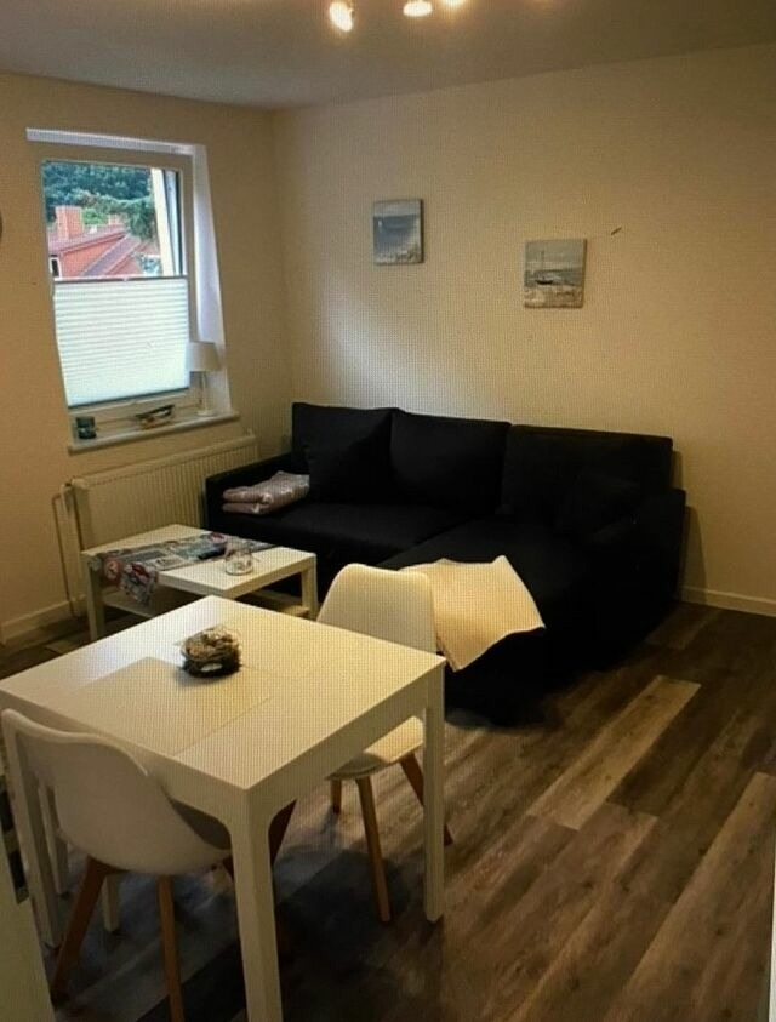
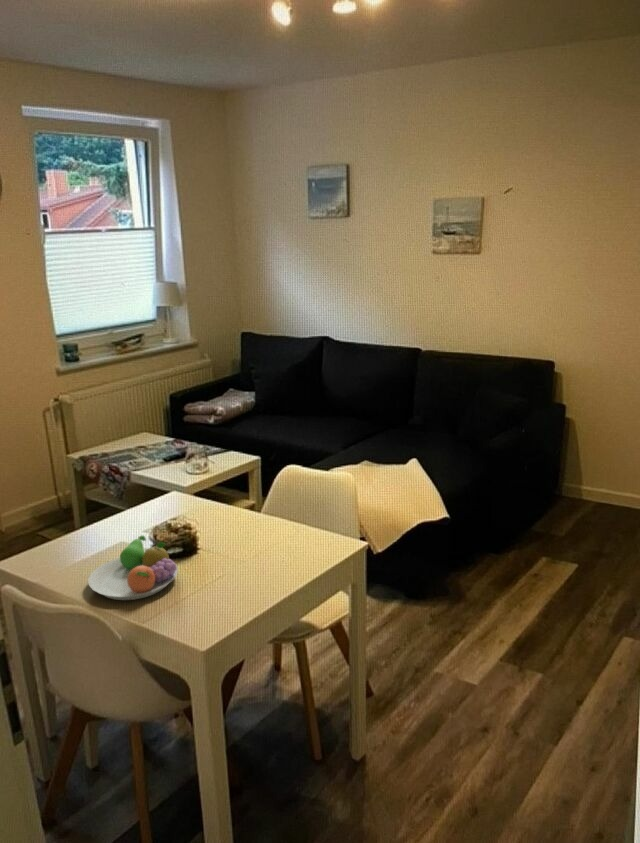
+ fruit bowl (134, 564)
